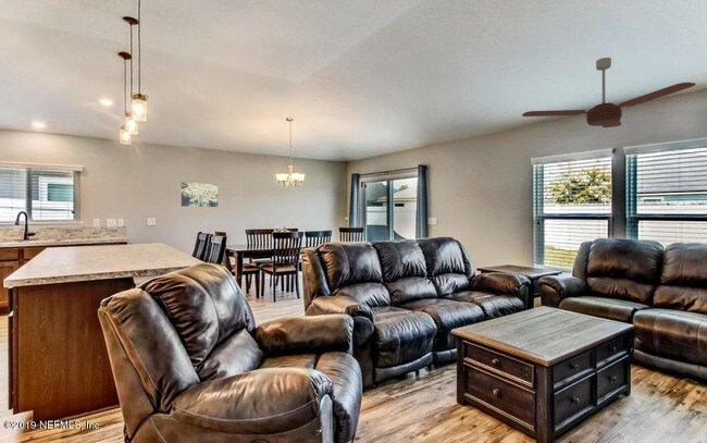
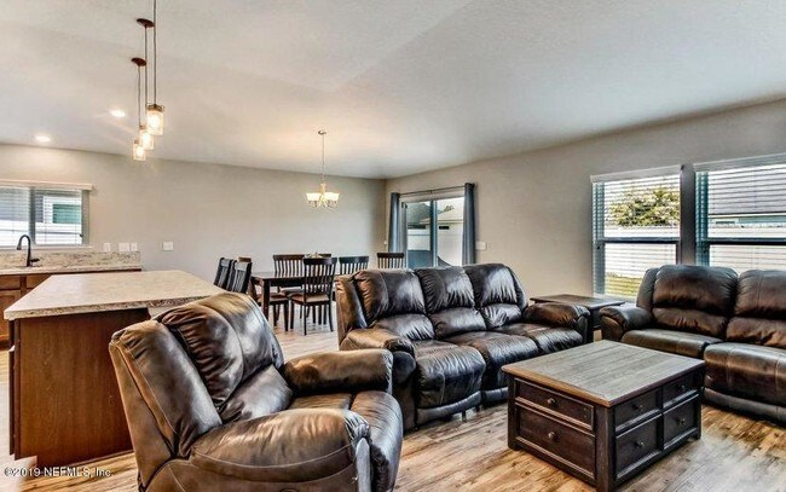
- wall art (199, 195)
- ceiling fan (603, 95)
